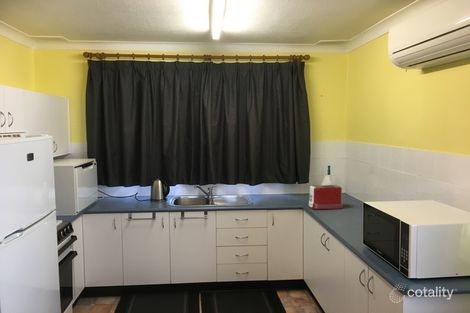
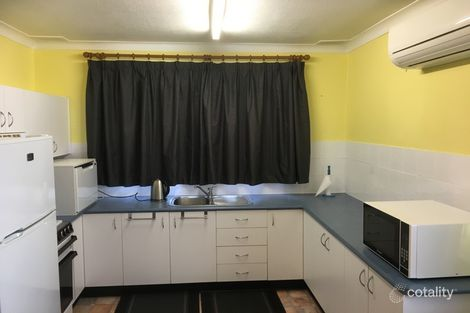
- toaster (325, 196)
